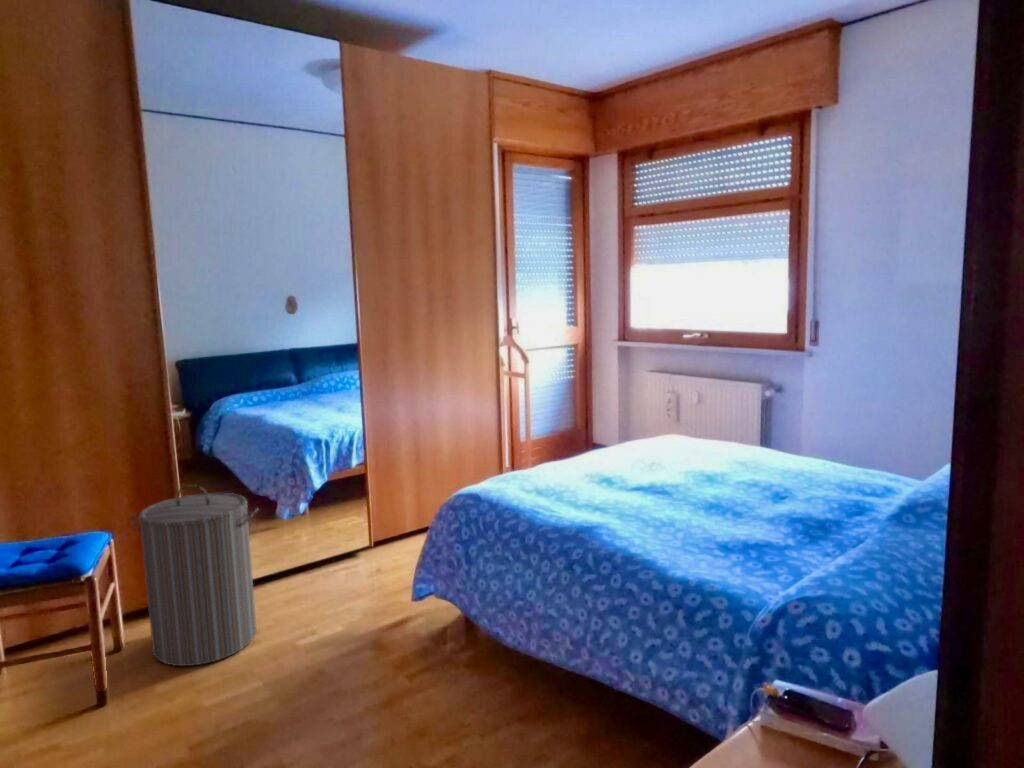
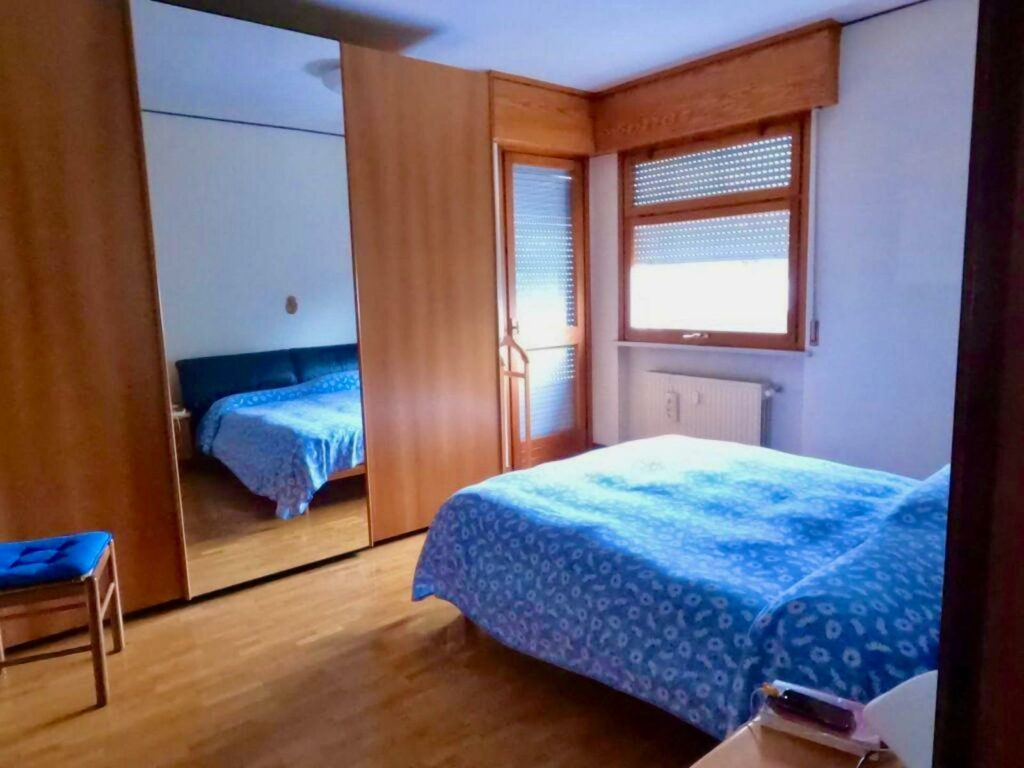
- laundry hamper (199, 564)
